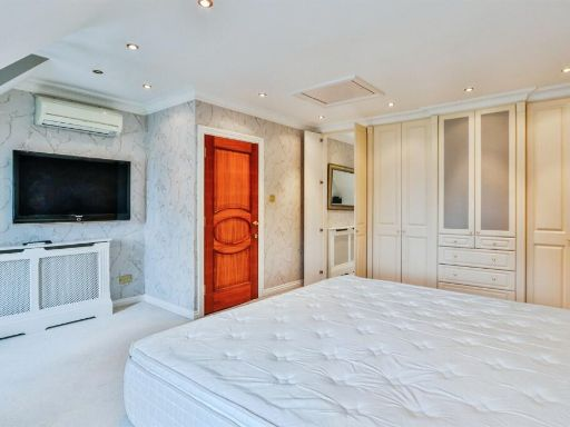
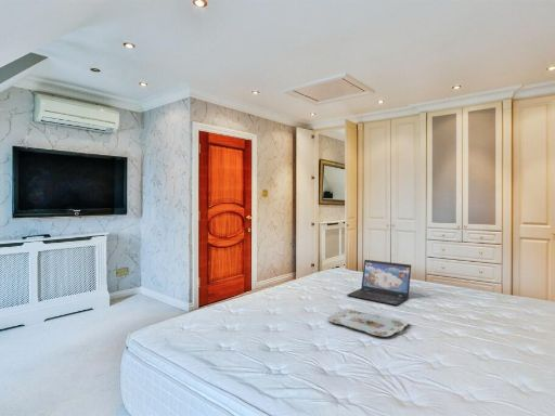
+ serving tray (366, 321)
+ laptop (378, 281)
